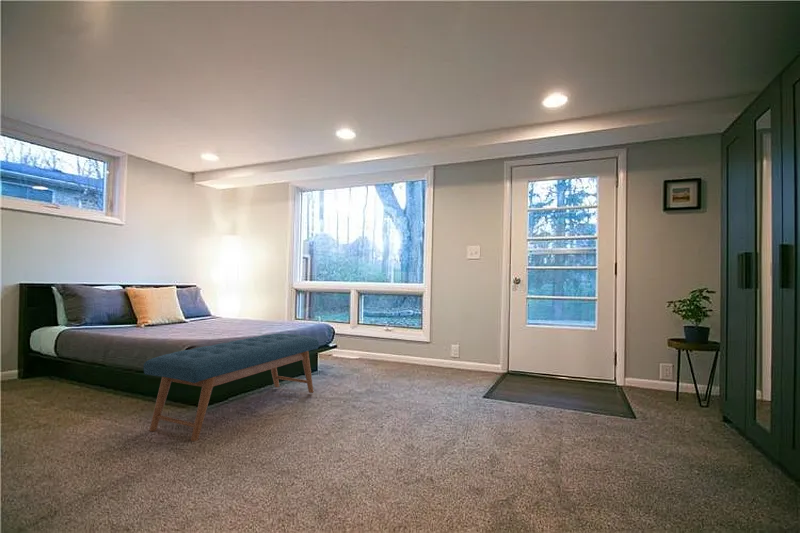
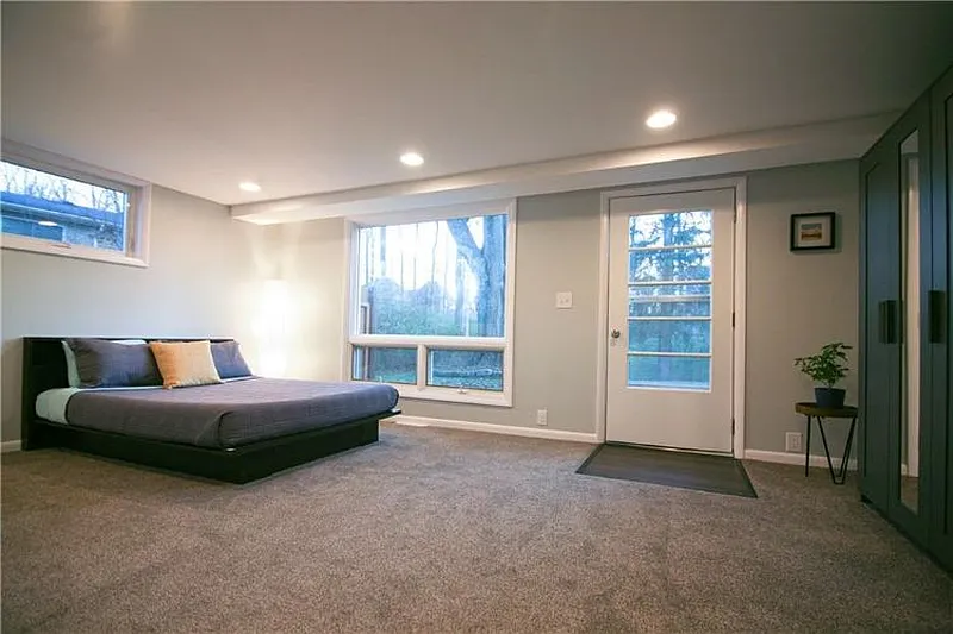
- bench (244, 376)
